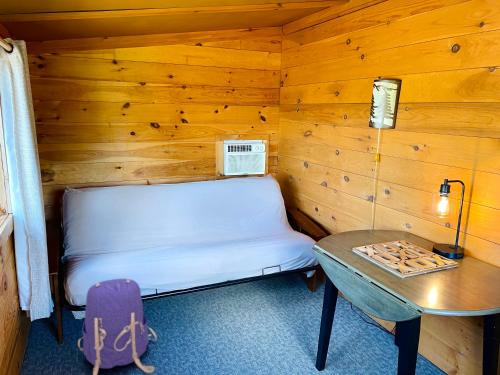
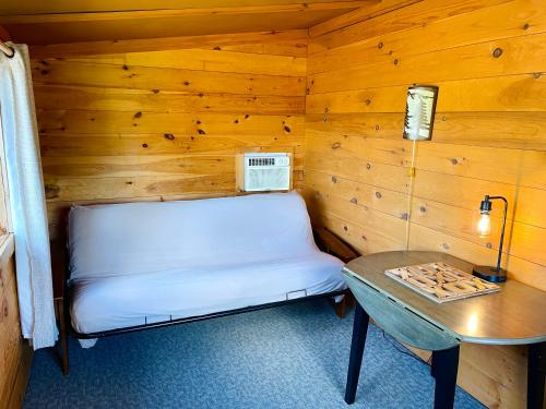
- backpack (117, 322)
